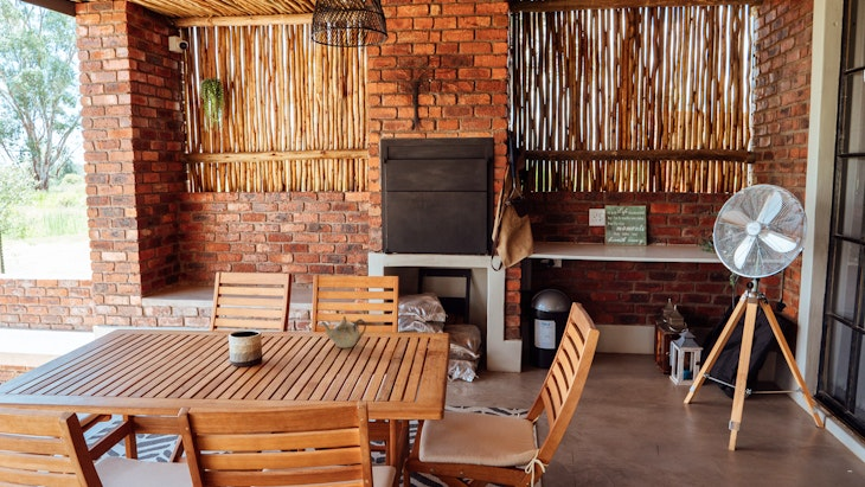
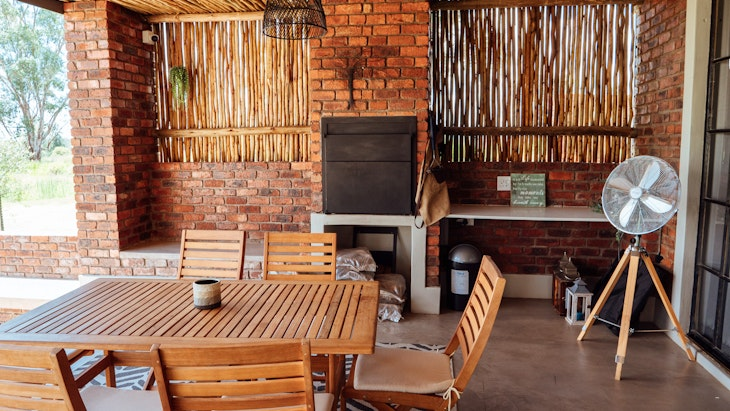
- teapot (342, 331)
